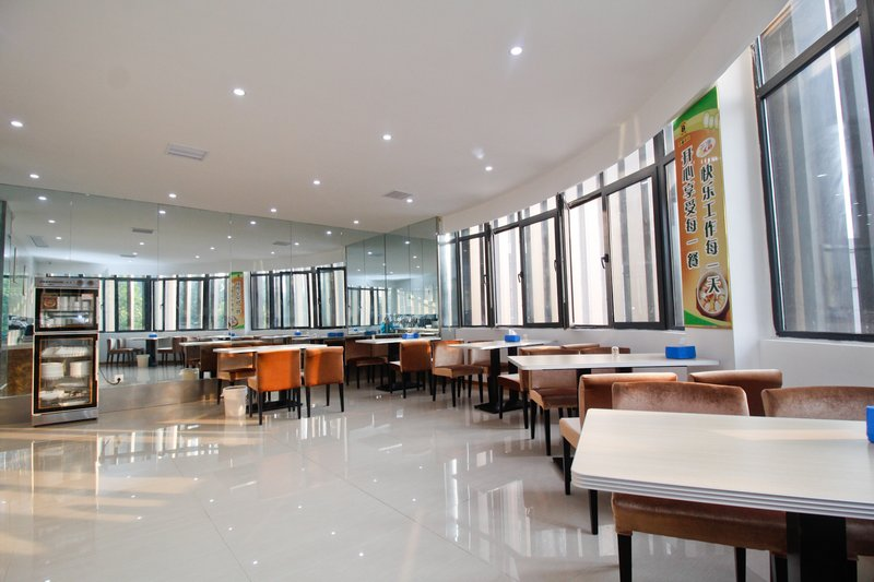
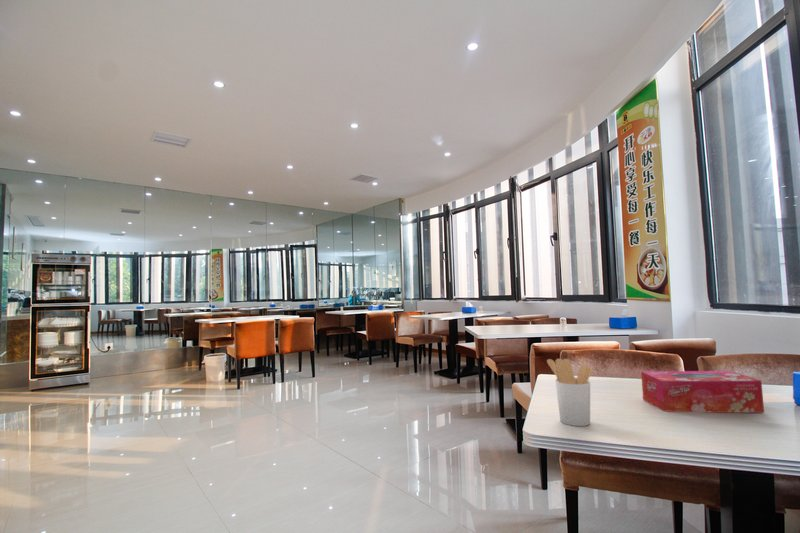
+ tissue box (698, 390)
+ utensil holder (568, 389)
